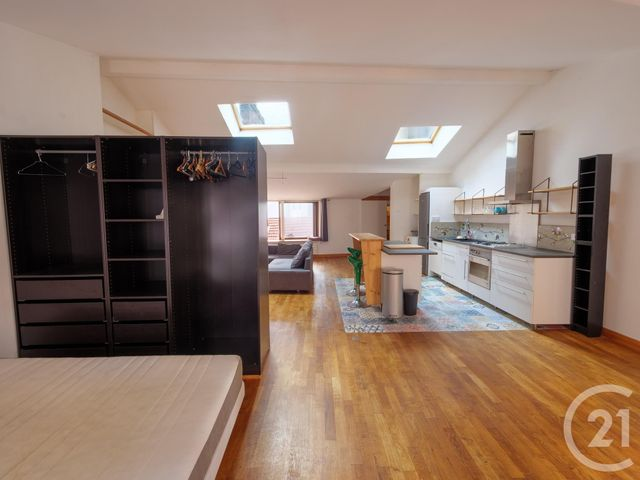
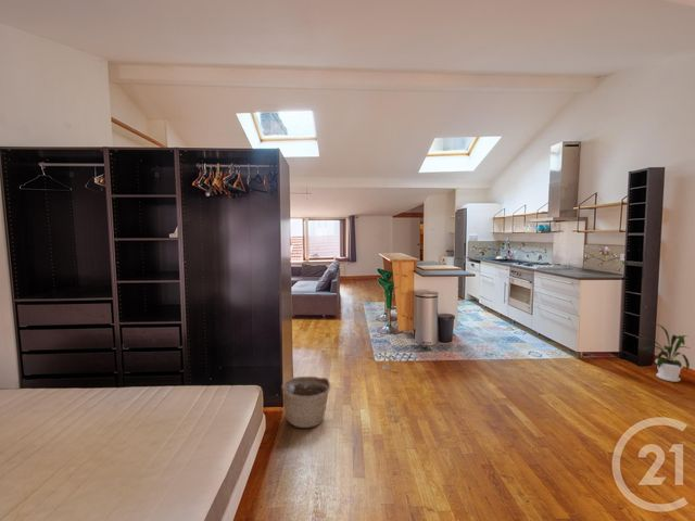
+ basket (306, 399)
+ house plant (667, 353)
